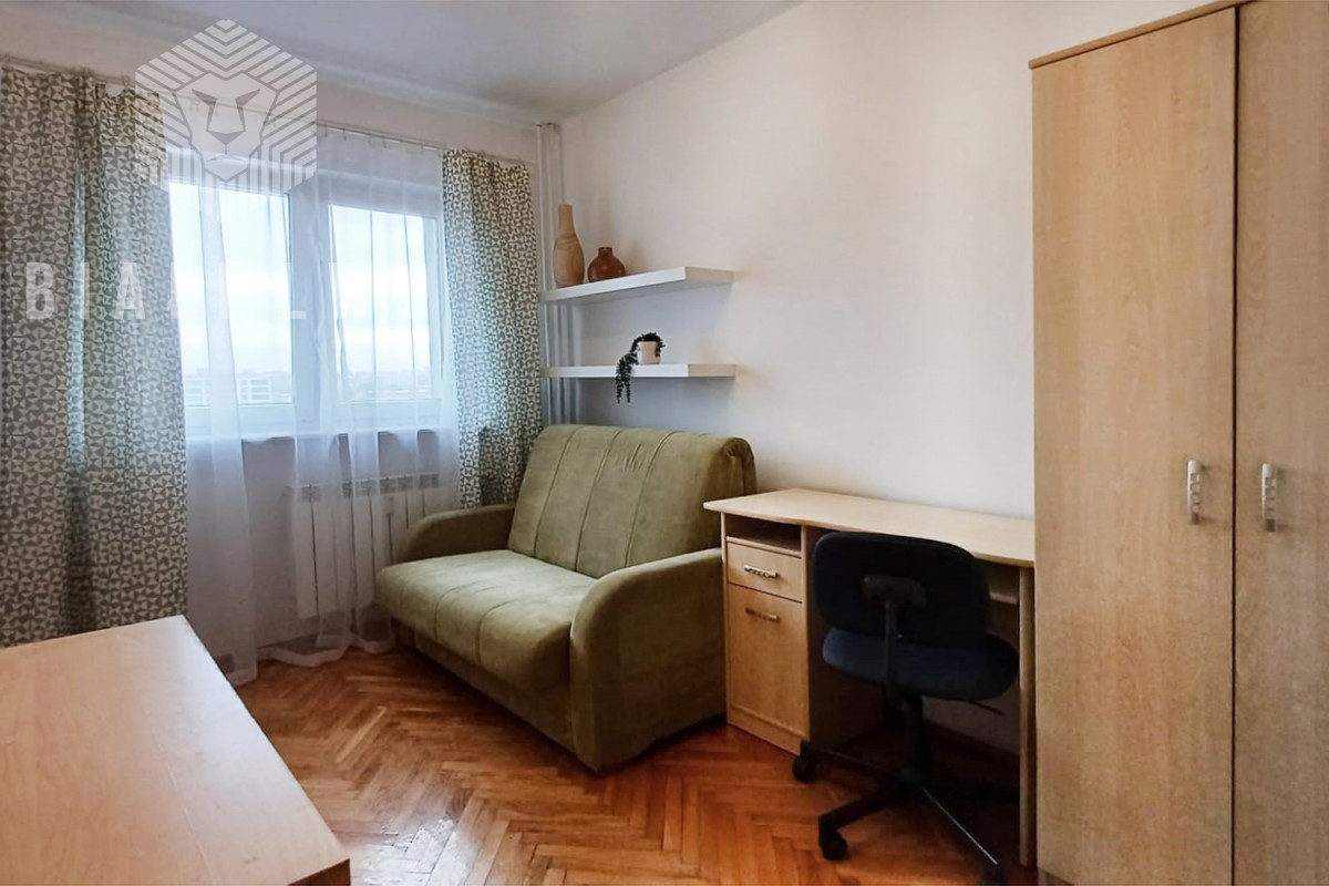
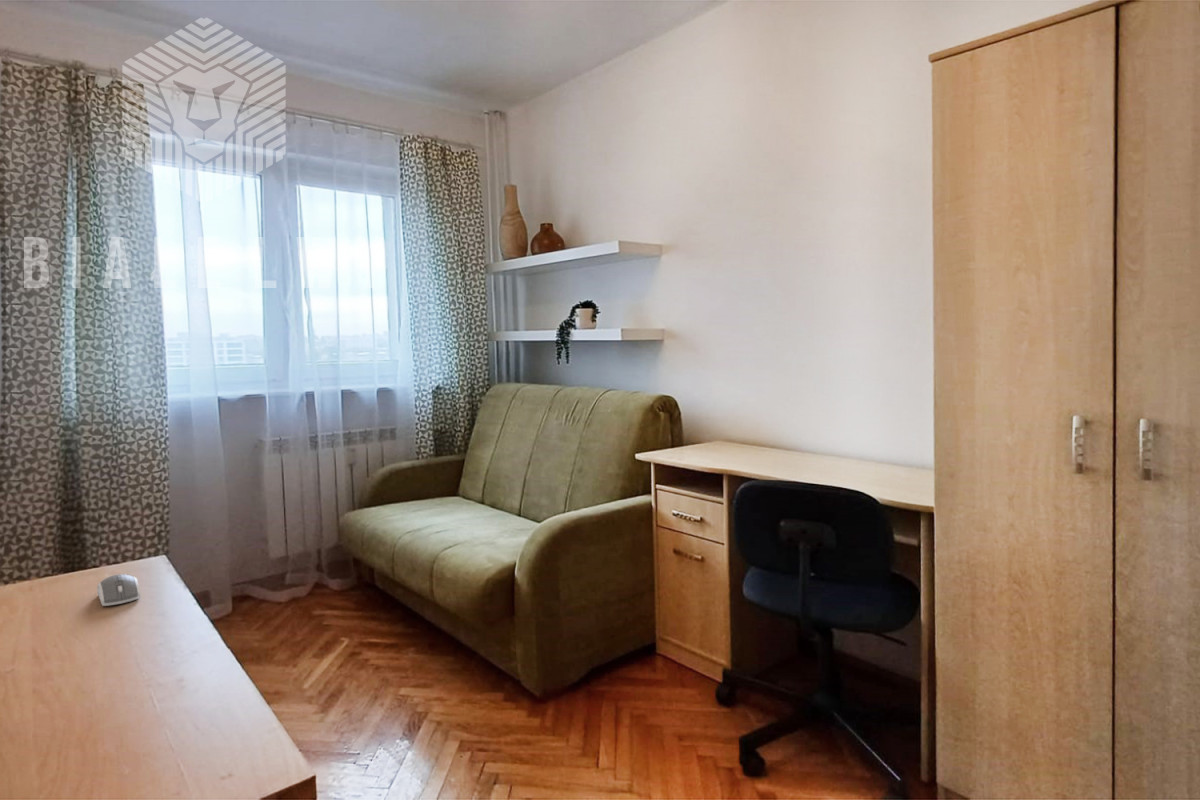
+ computer mouse (117, 585)
